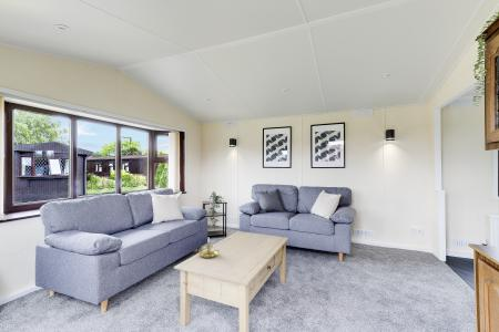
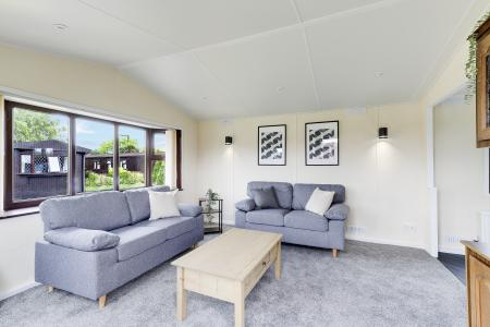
- candle holder (210, 246)
